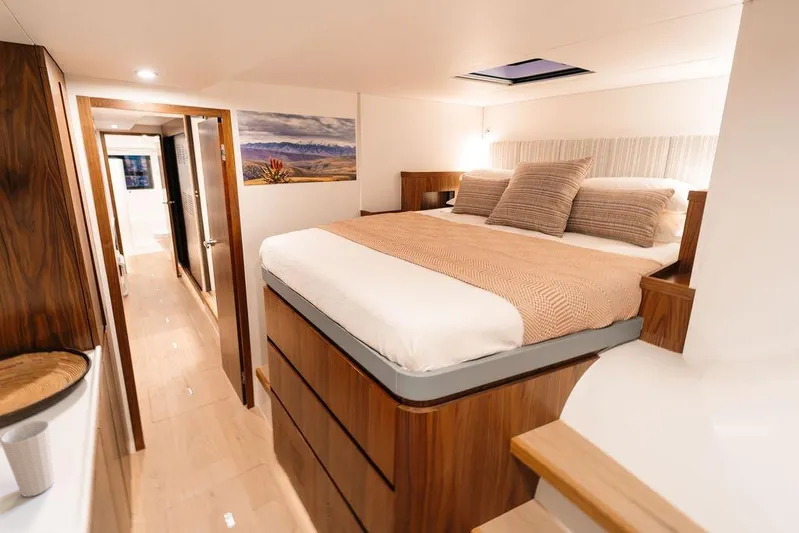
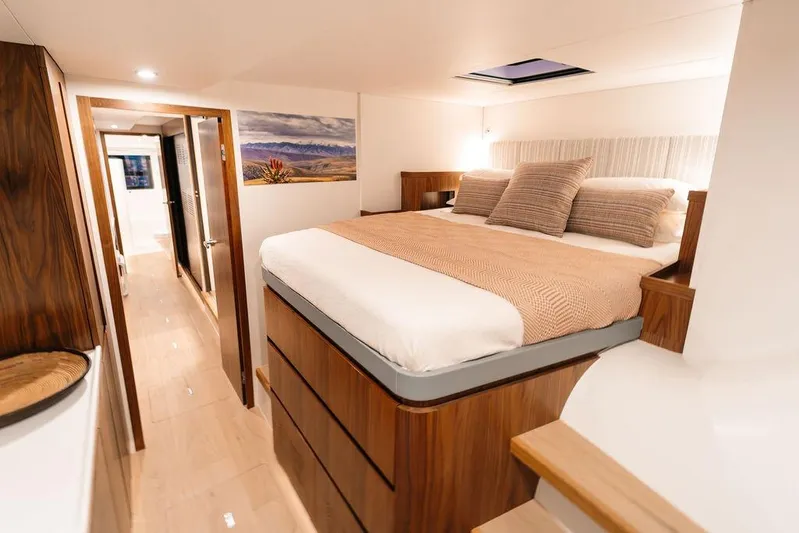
- cup (31, 460)
